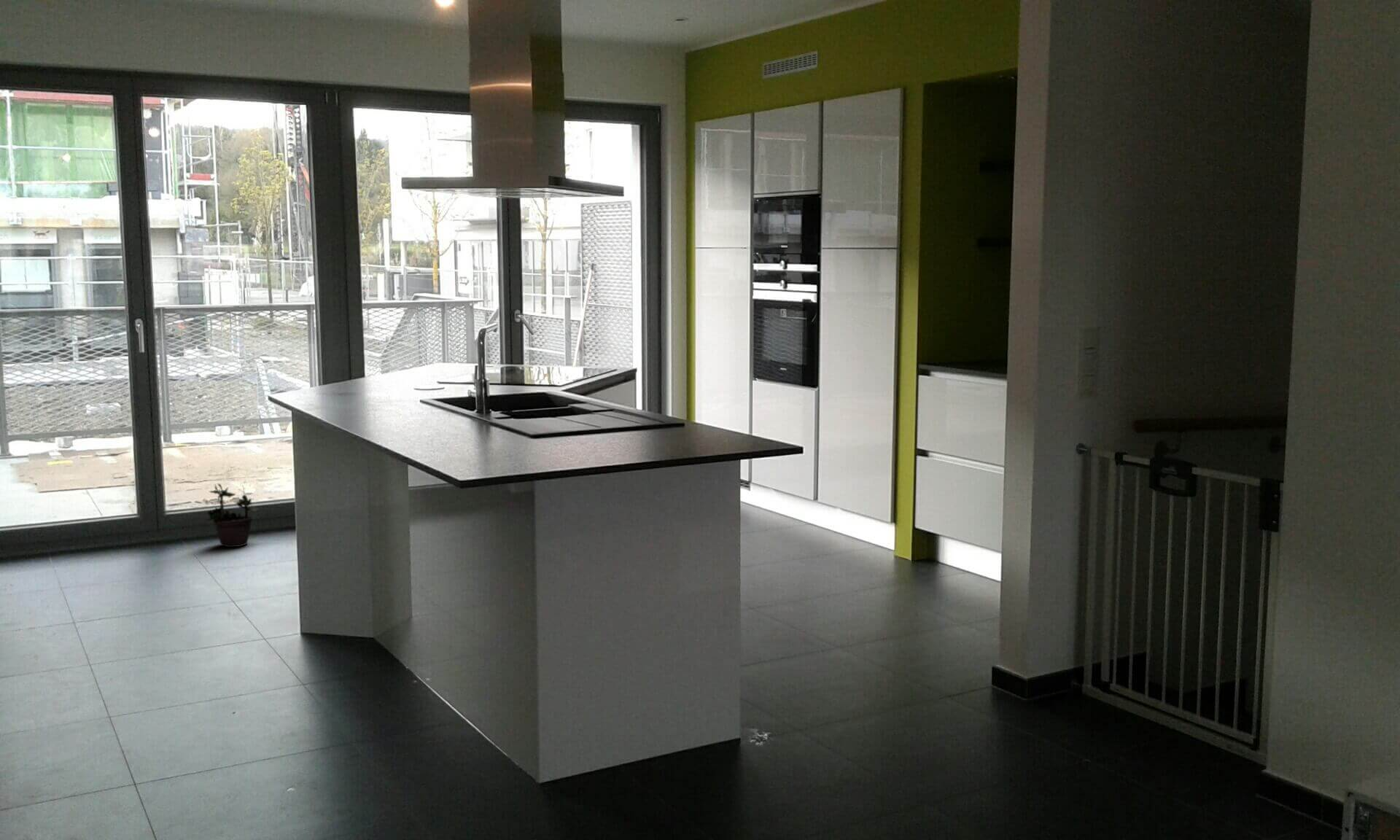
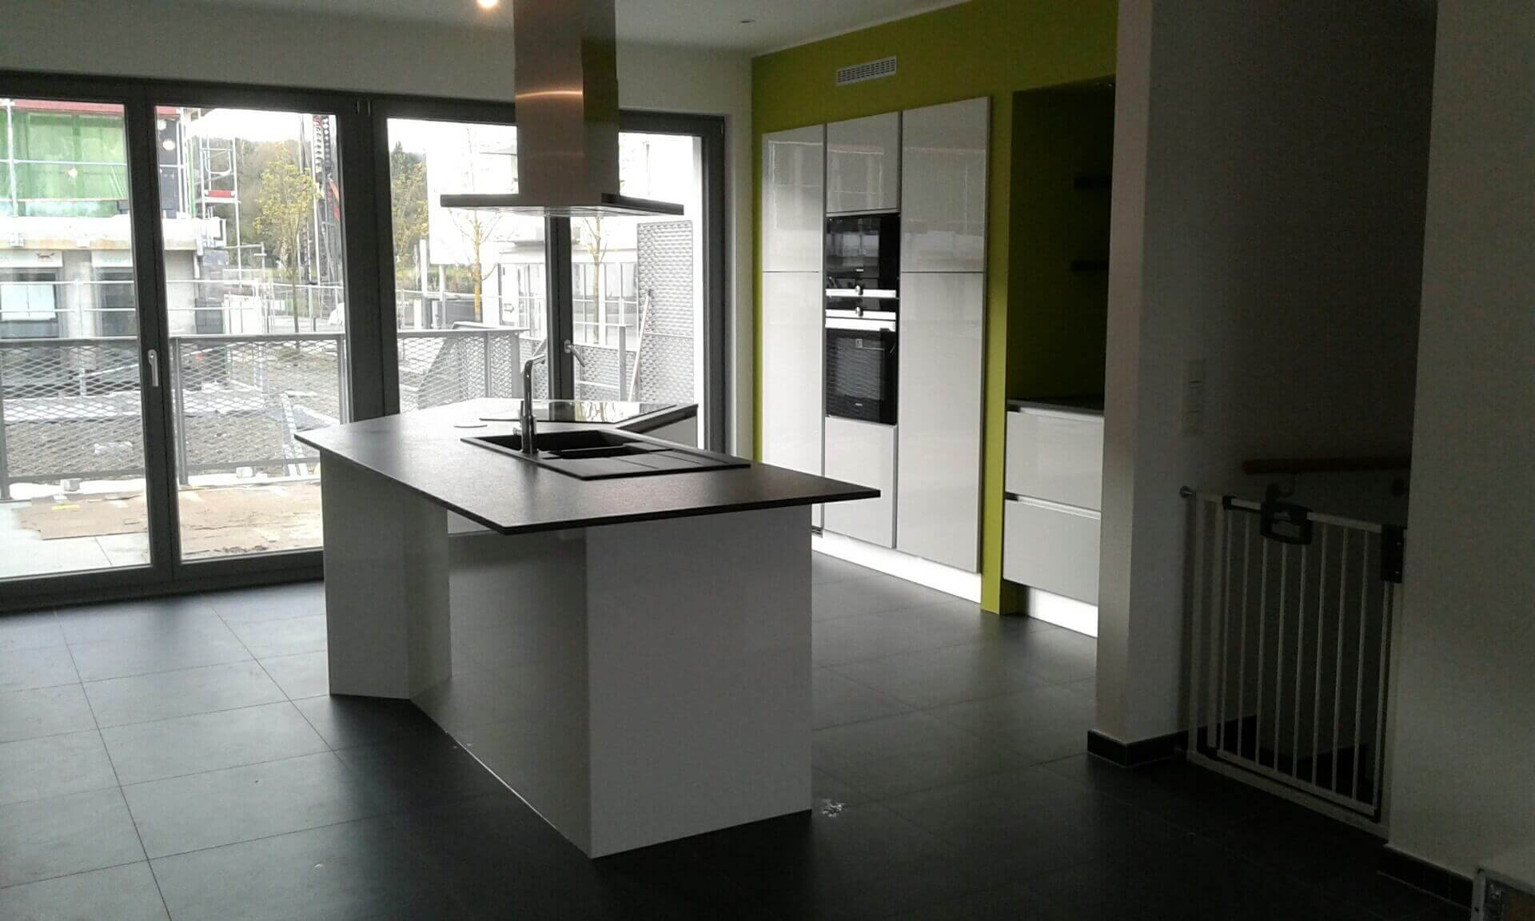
- potted plant (231, 513)
